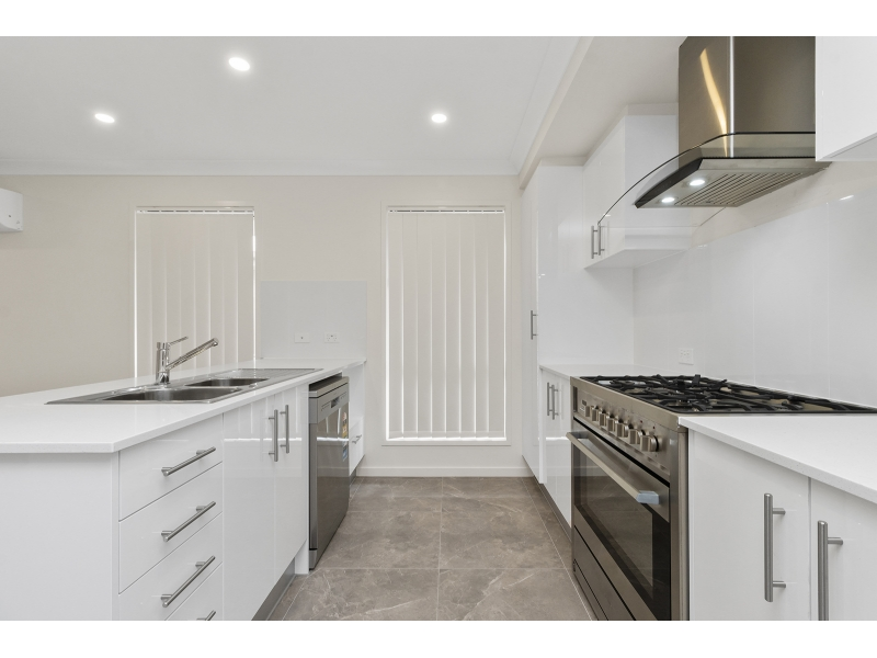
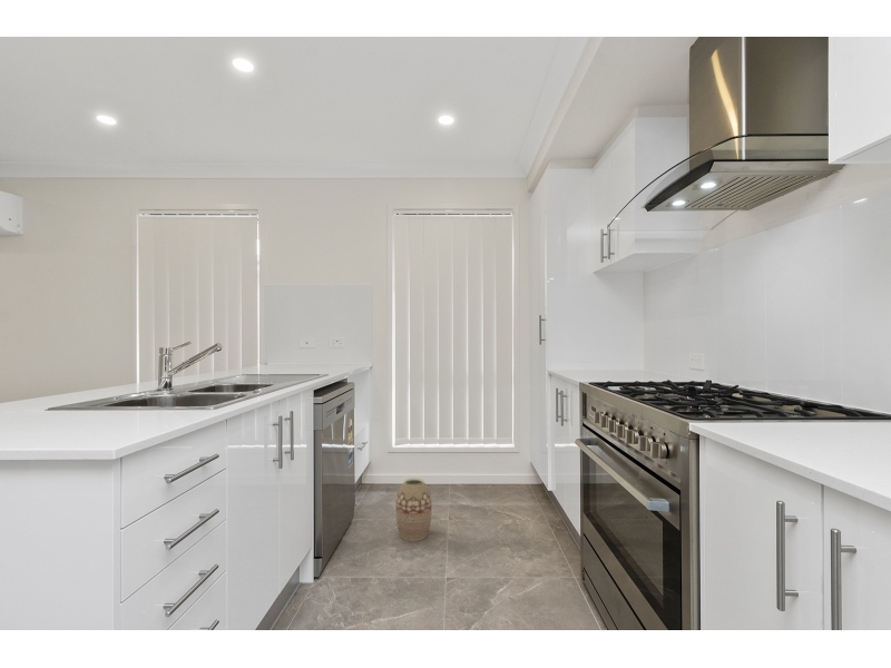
+ vase (413, 508)
